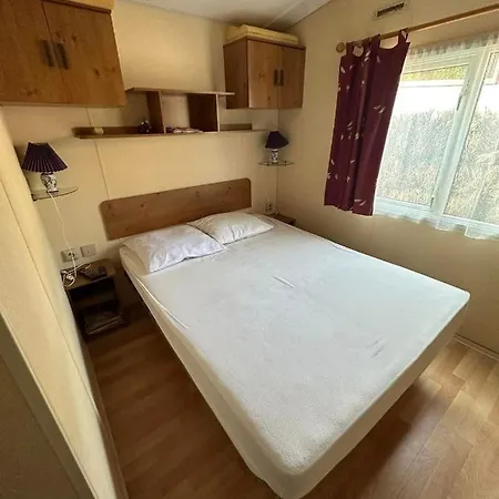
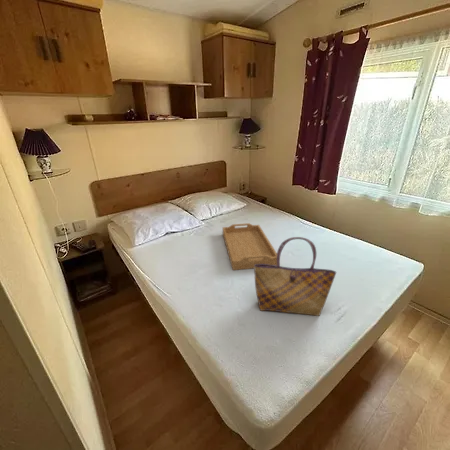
+ serving tray (247, 243)
+ tote bag (293, 274)
